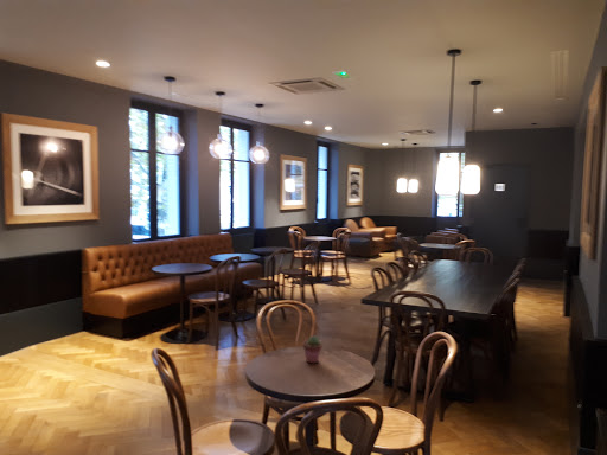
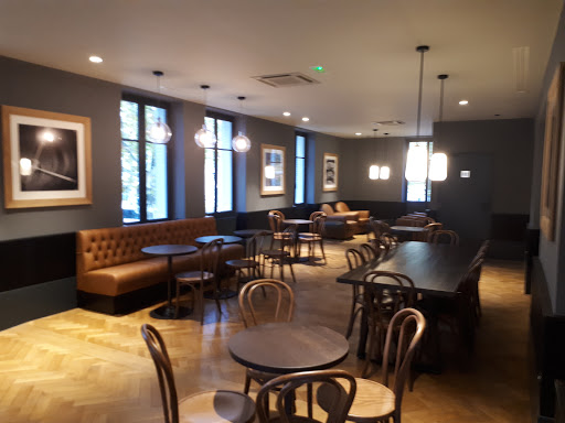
- potted succulent (312, 347)
